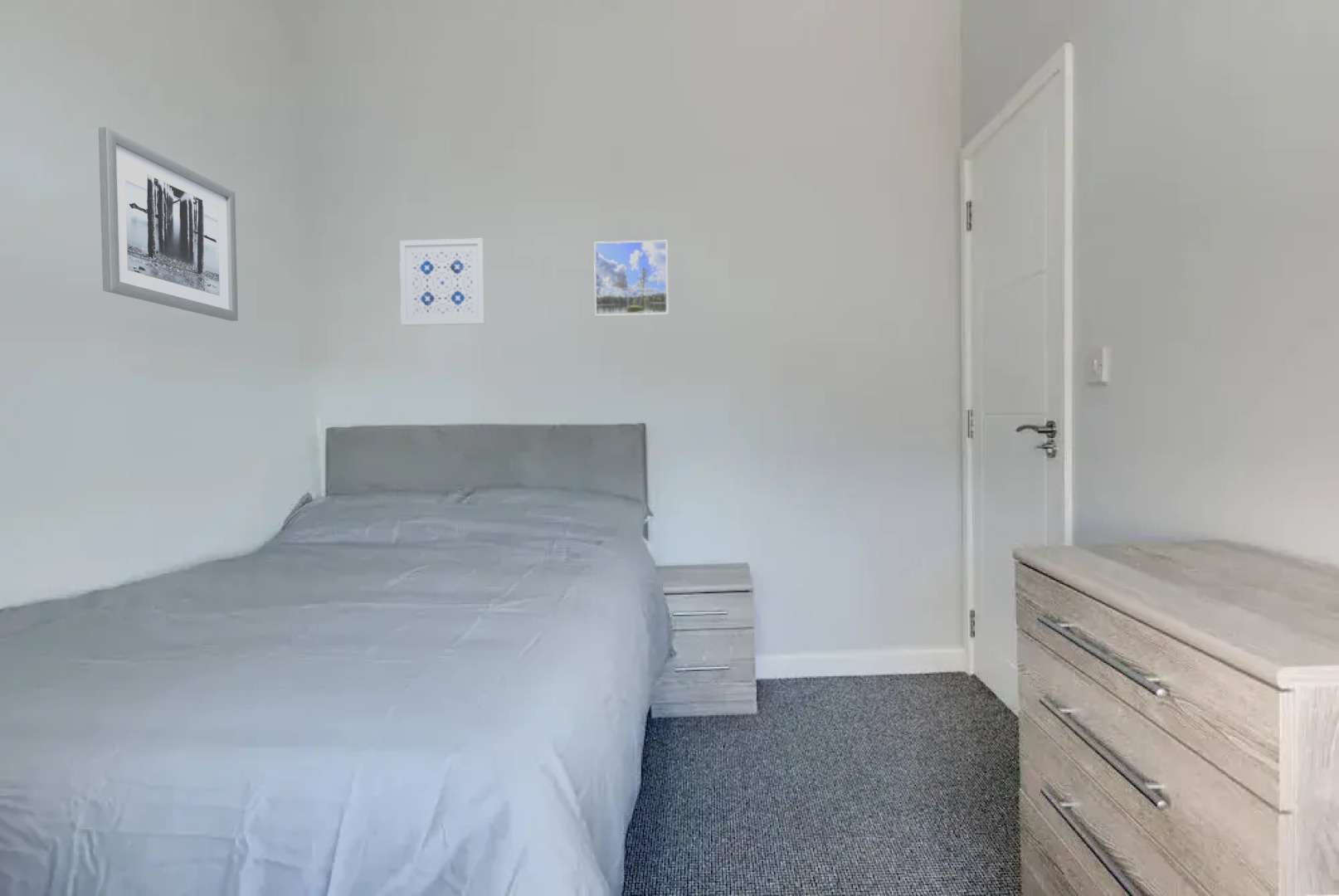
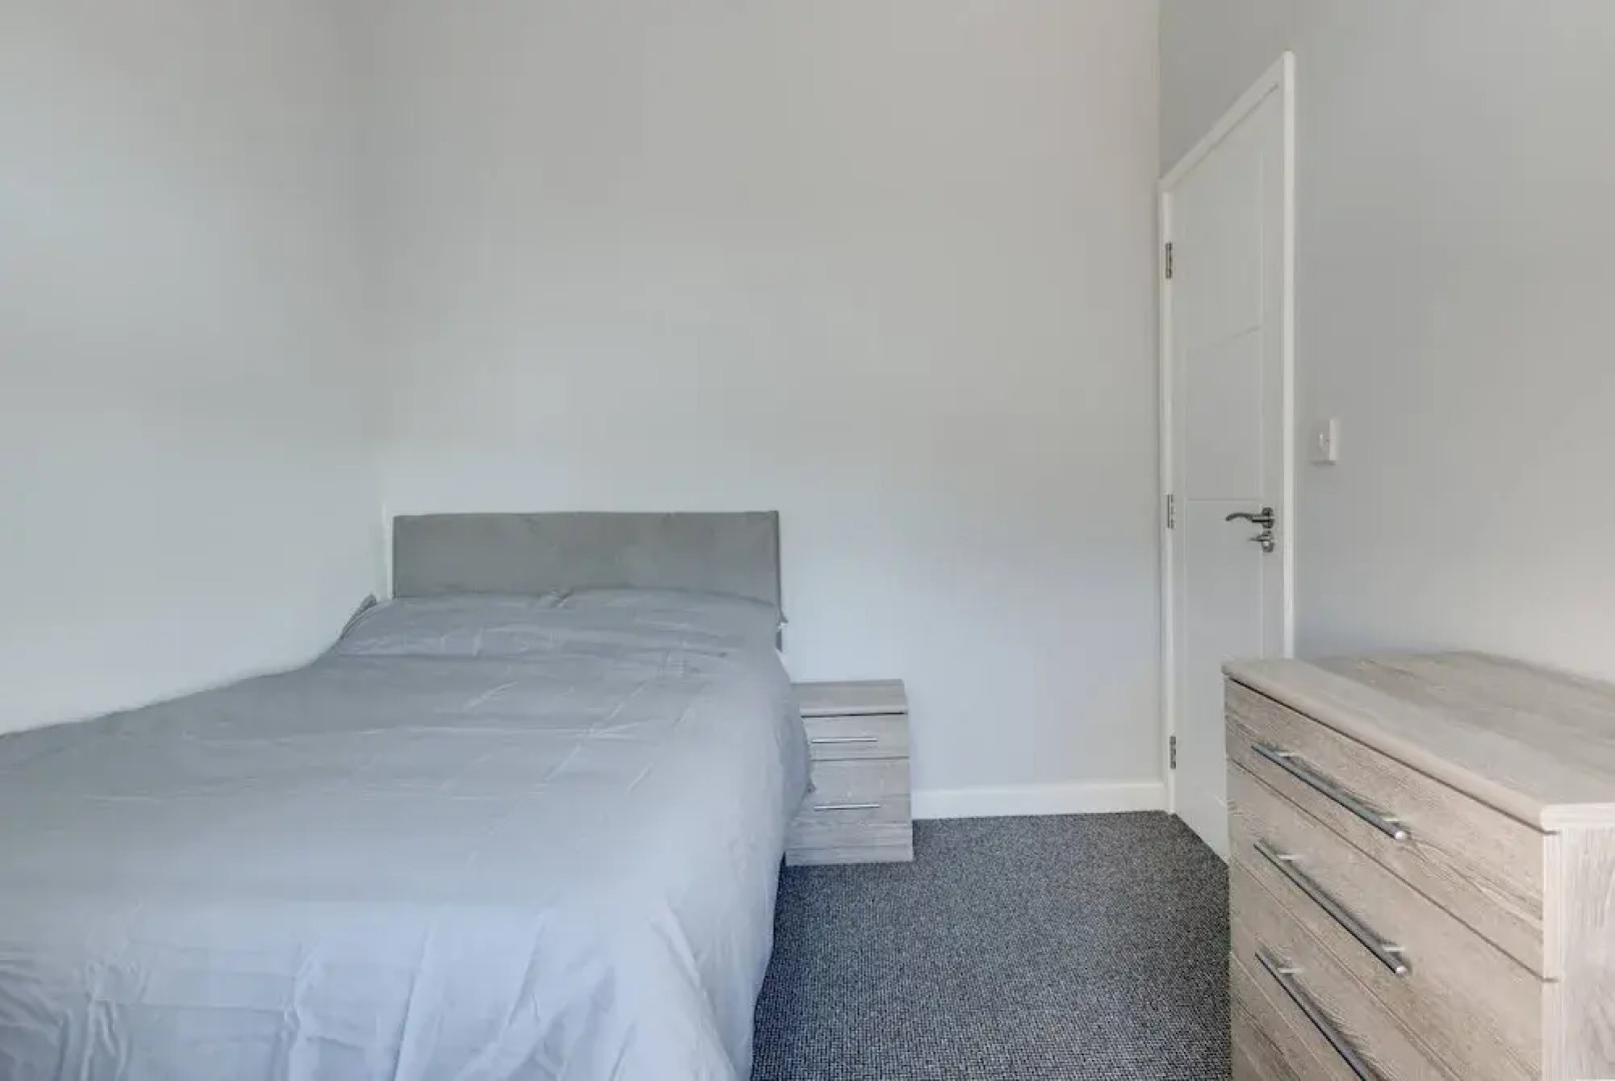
- wall art (442, 282)
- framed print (631, 278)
- wall art (177, 236)
